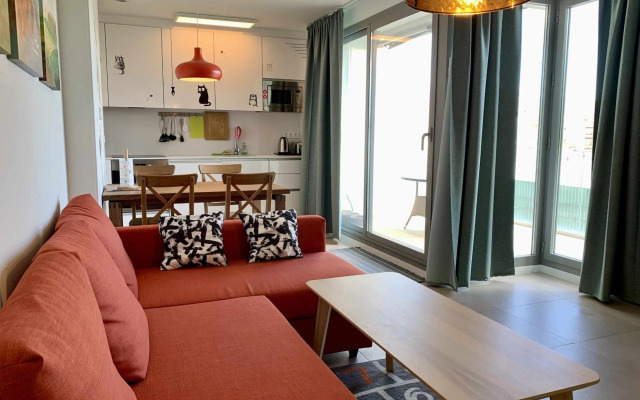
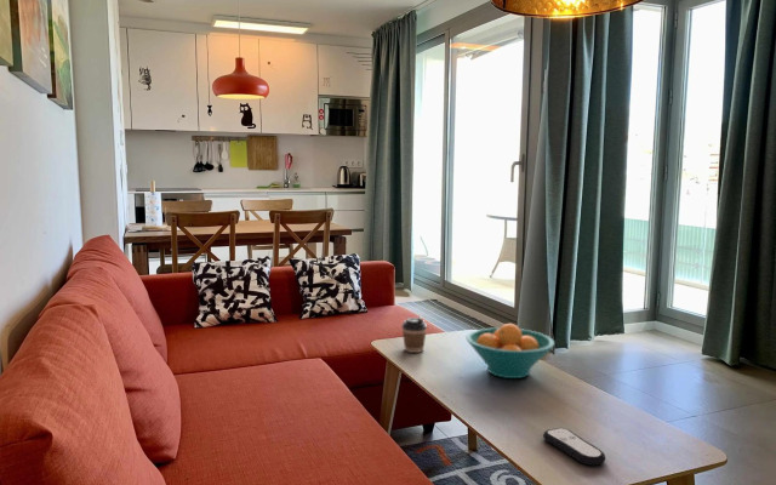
+ coffee cup (413, 333)
+ remote control (574, 445)
+ fruit bowl (509, 348)
